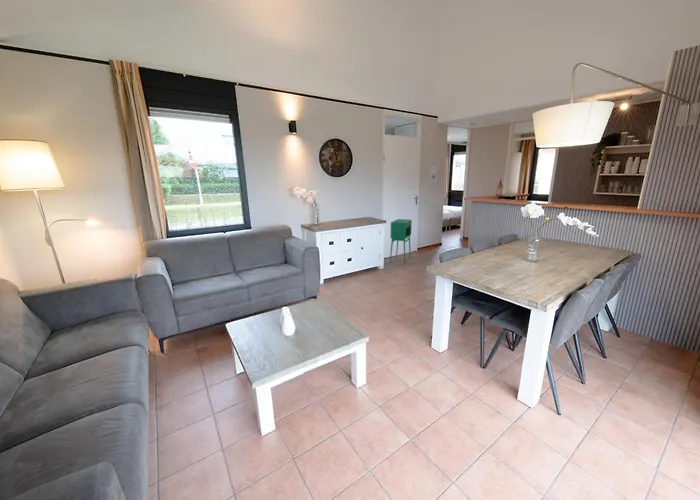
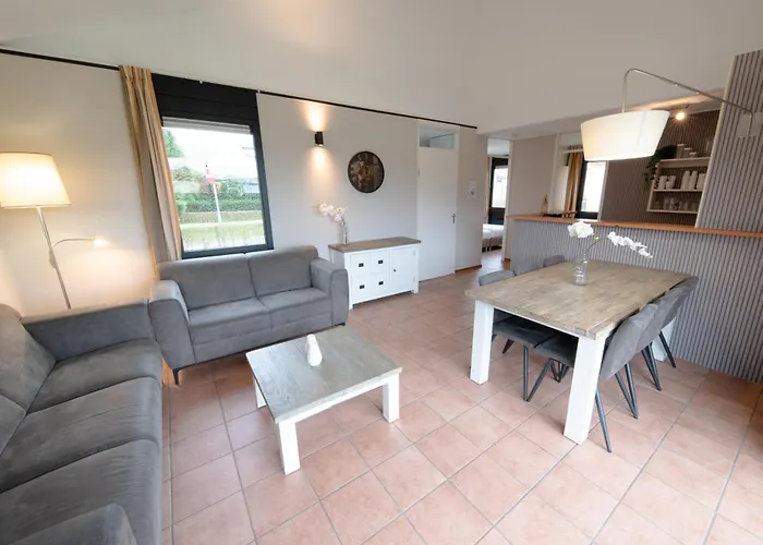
- storage cabinet (401, 240)
